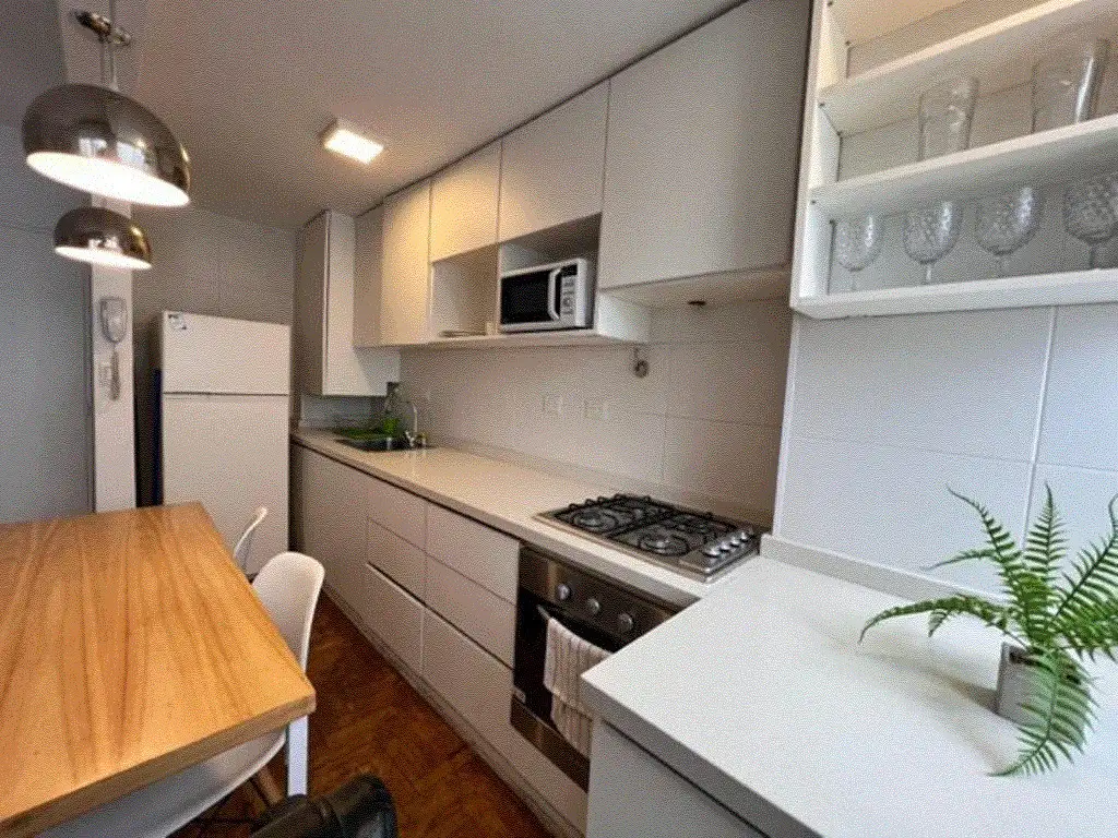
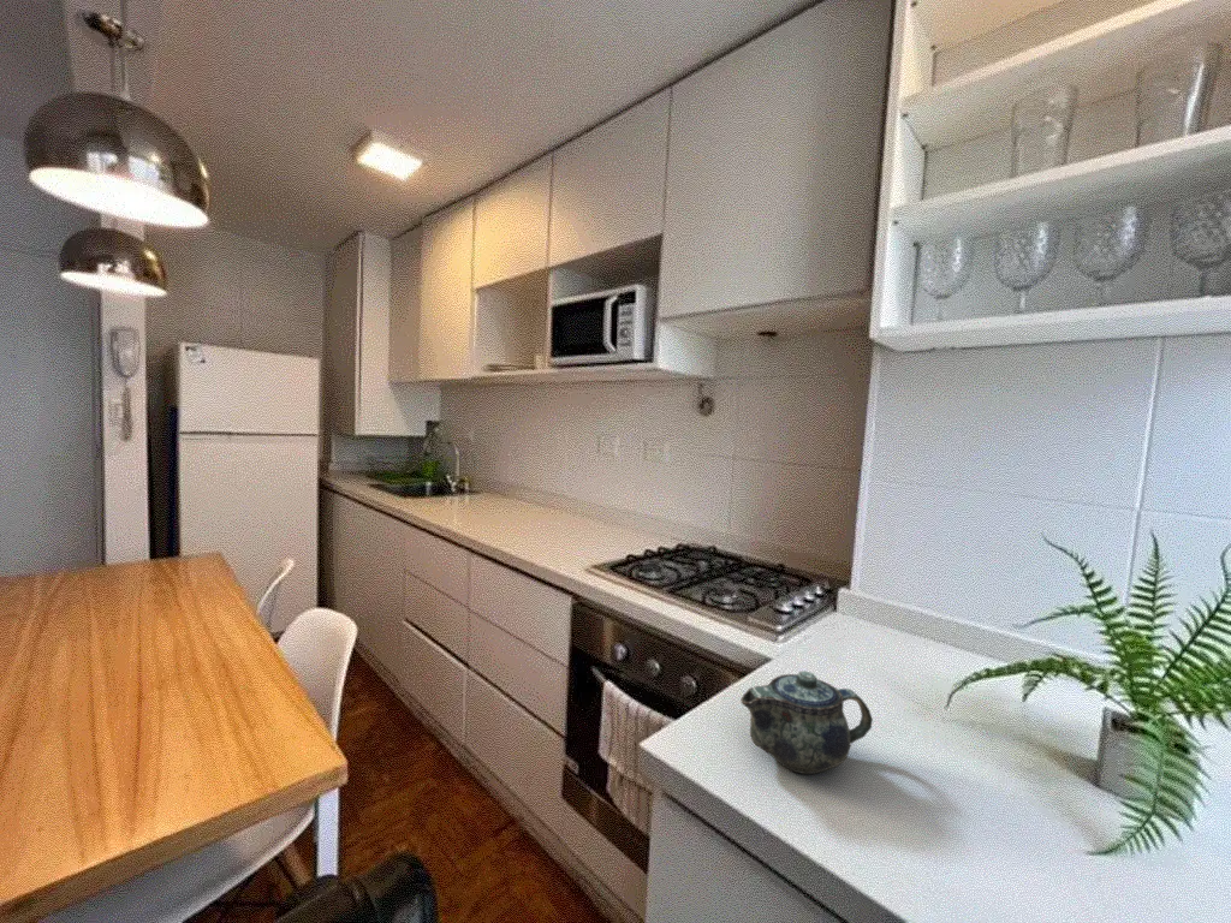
+ chinaware (807, 715)
